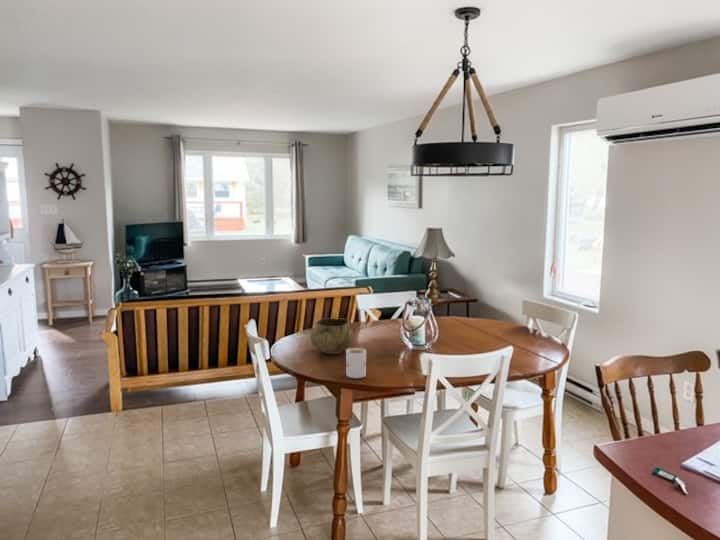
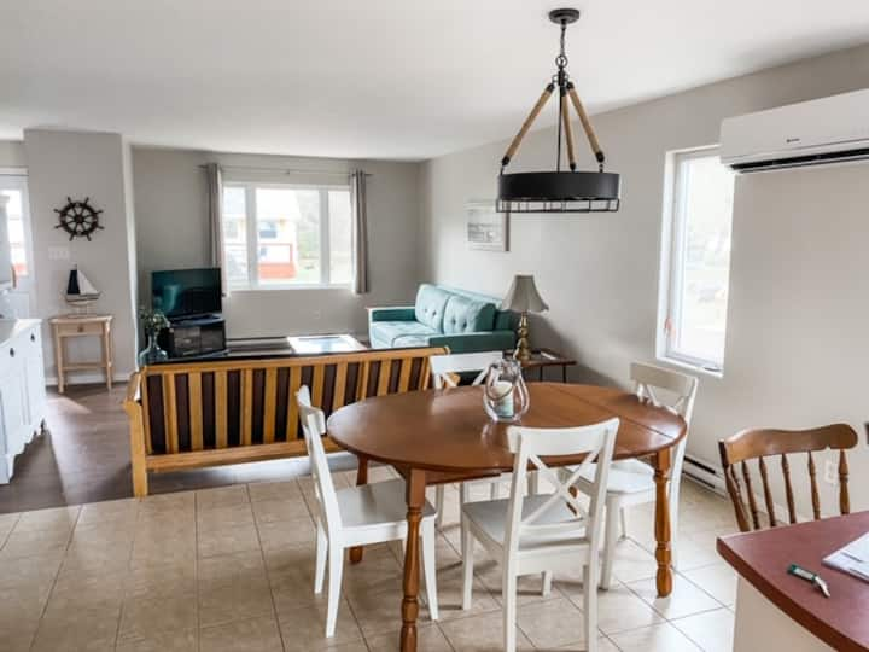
- decorative bowl (332, 336)
- mug (354, 361)
